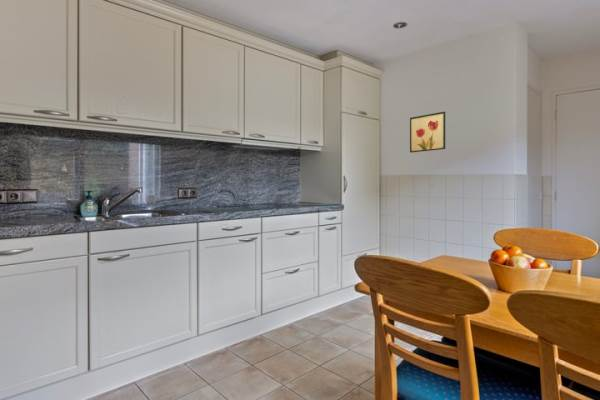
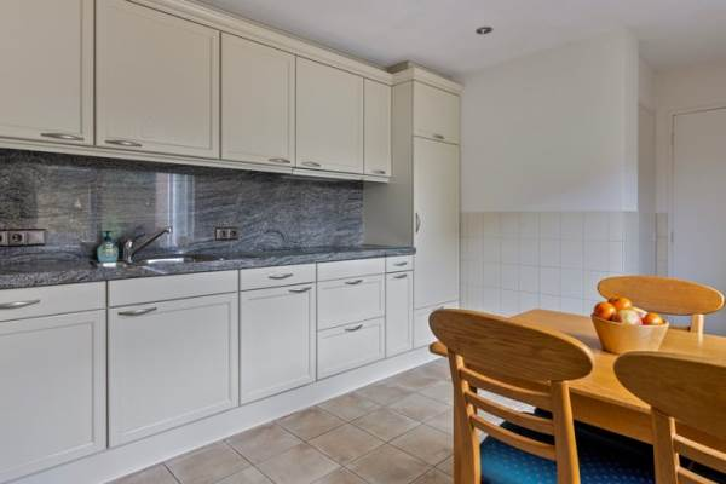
- wall art (427, 132)
